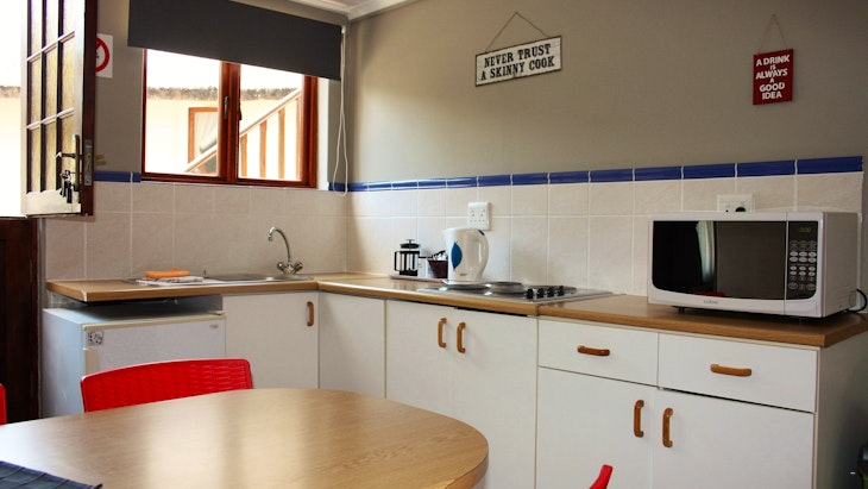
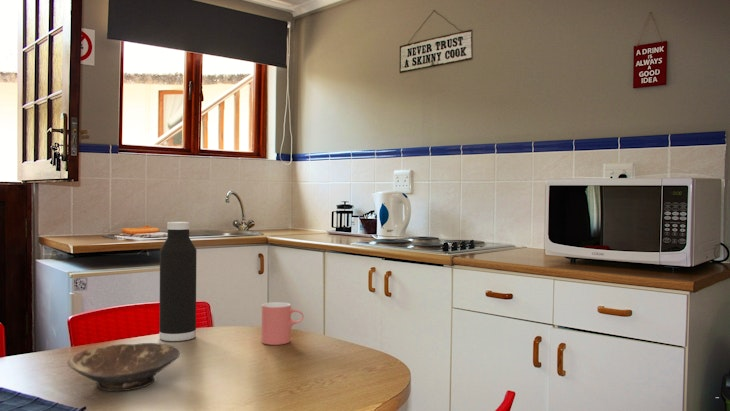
+ water bottle (177, 279)
+ cup (282, 322)
+ bowl (125, 368)
